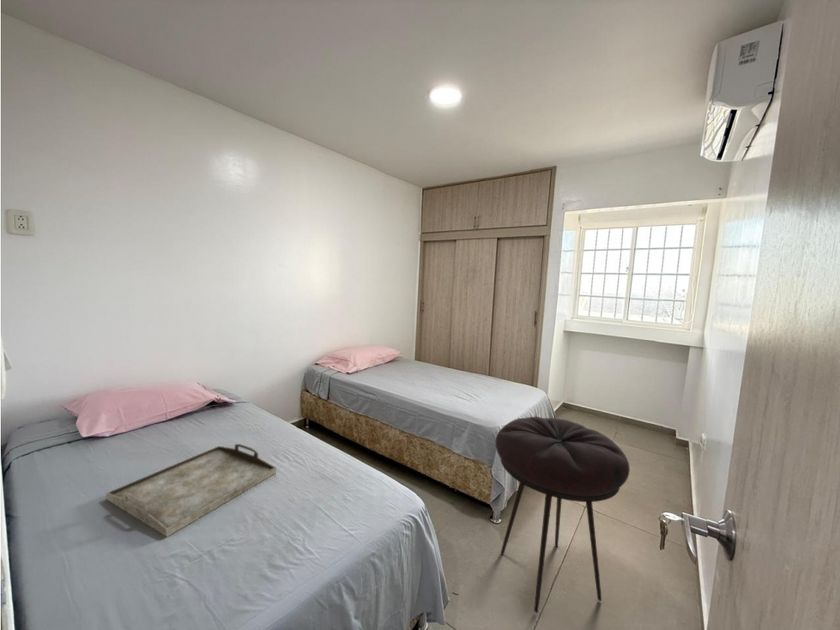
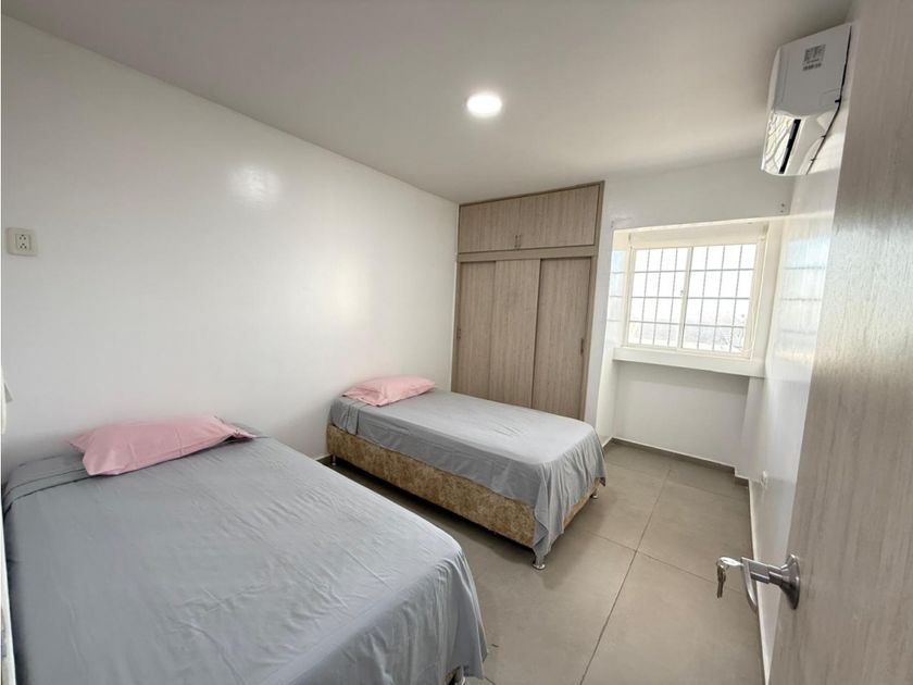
- stool (550, 505)
- serving tray (198, 476)
